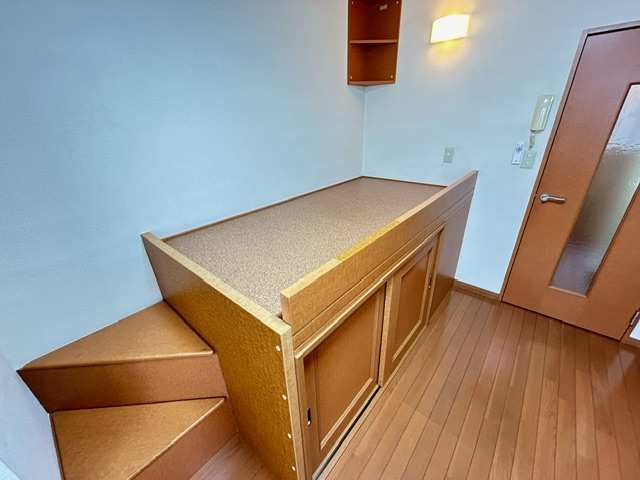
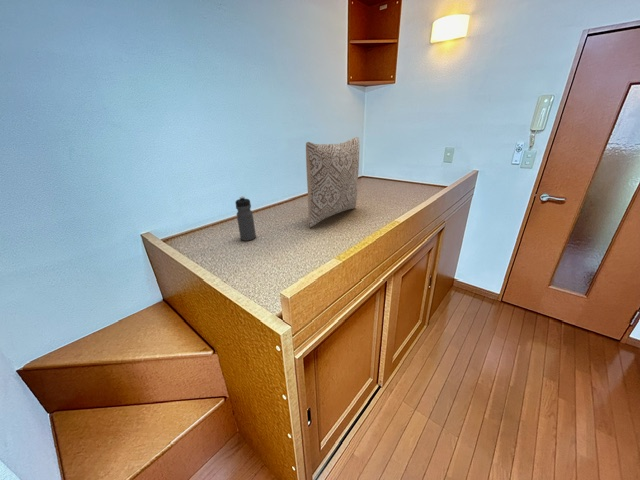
+ pillow (334, 180)
+ water bottle (245, 218)
